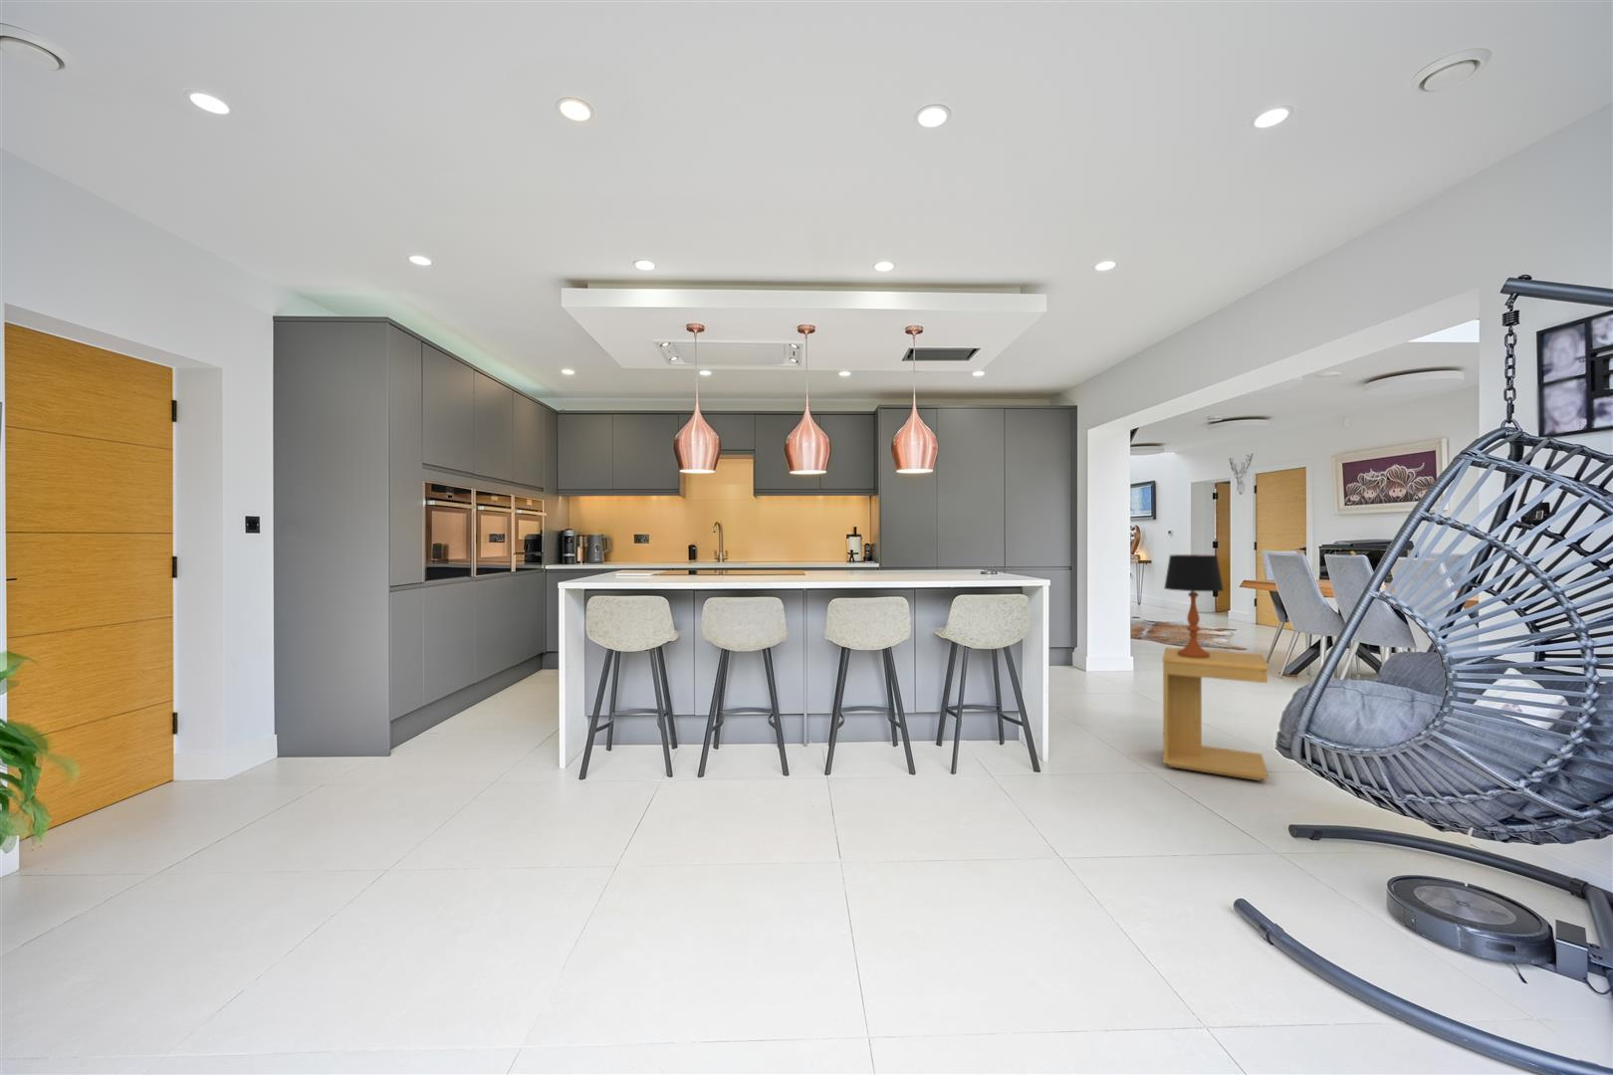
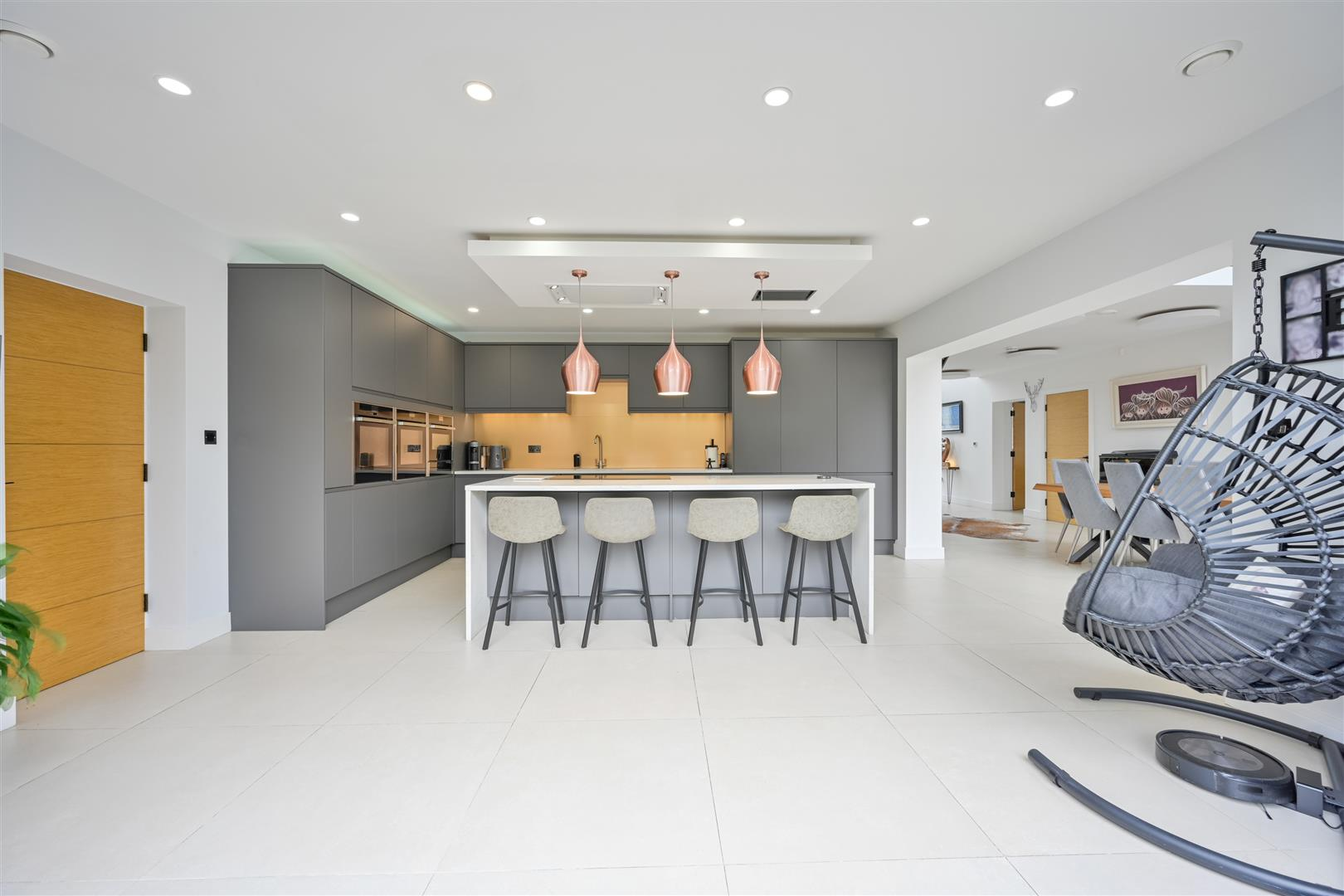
- table lamp (1193, 605)
- side table (1201, 710)
